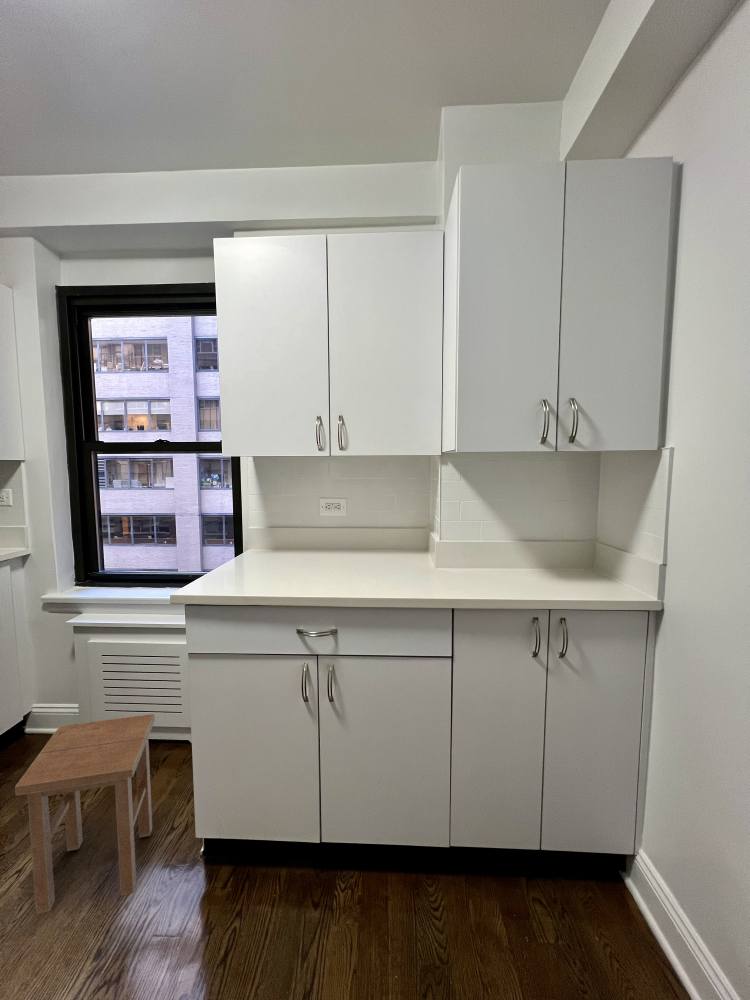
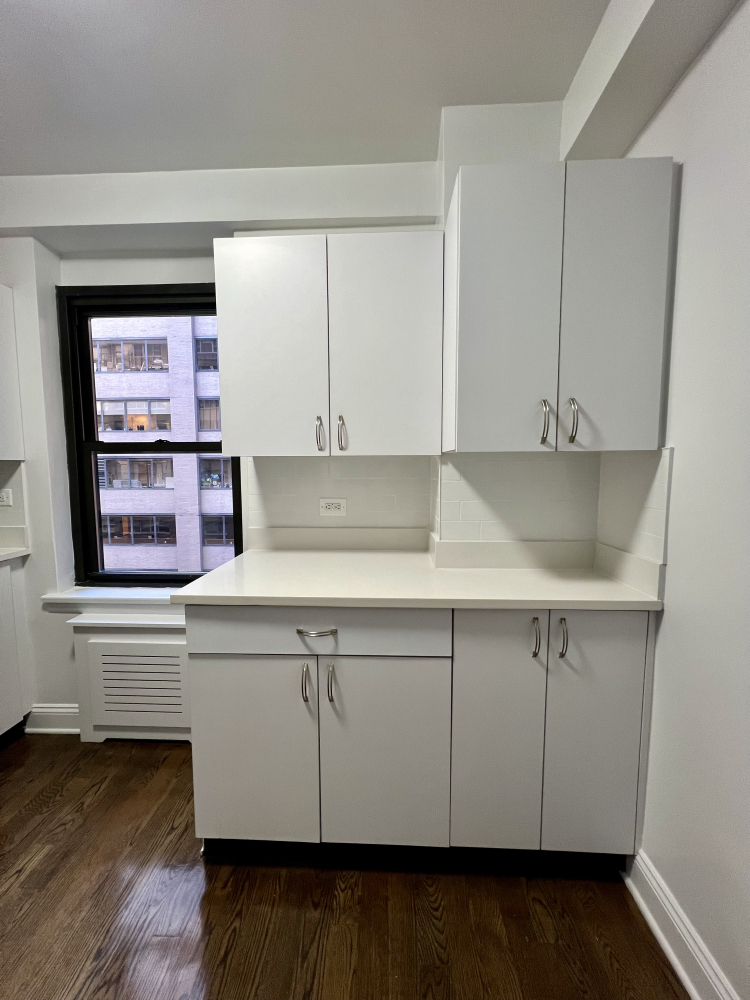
- stool (80, 807)
